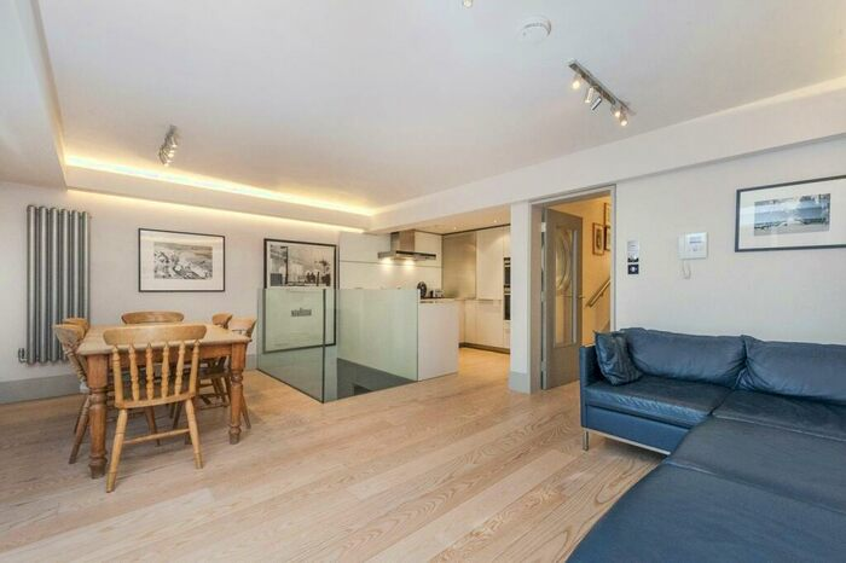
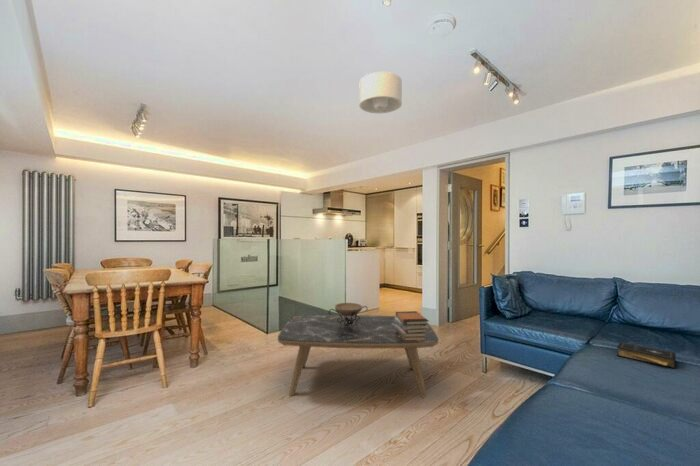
+ decorative bowl (348, 315)
+ book stack (410, 324)
+ book (645, 354)
+ ceiling light (380, 95)
+ coffee table (357, 347)
